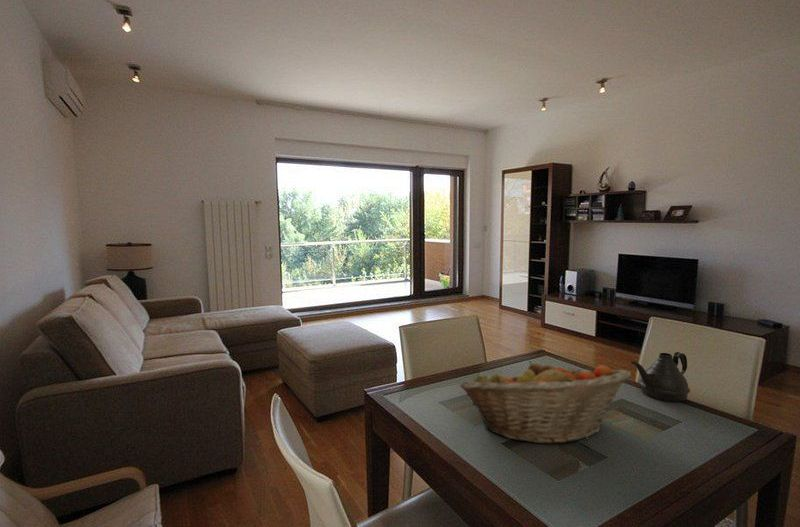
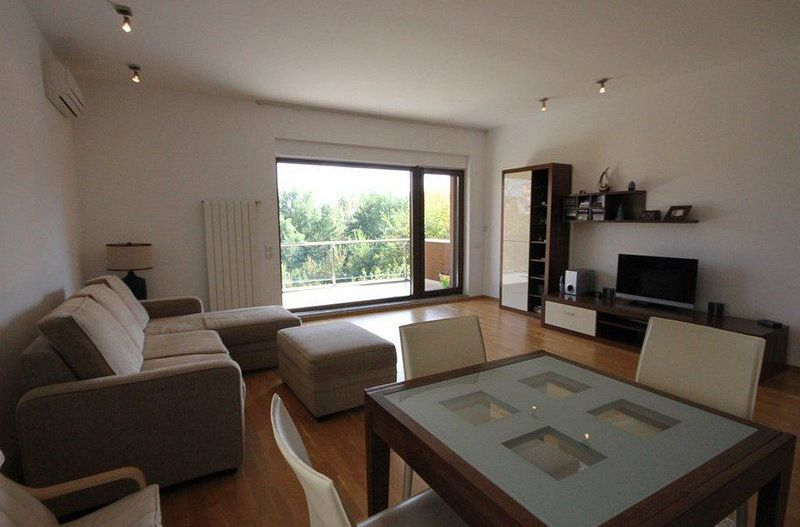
- teapot (657, 374)
- fruit basket (542, 391)
